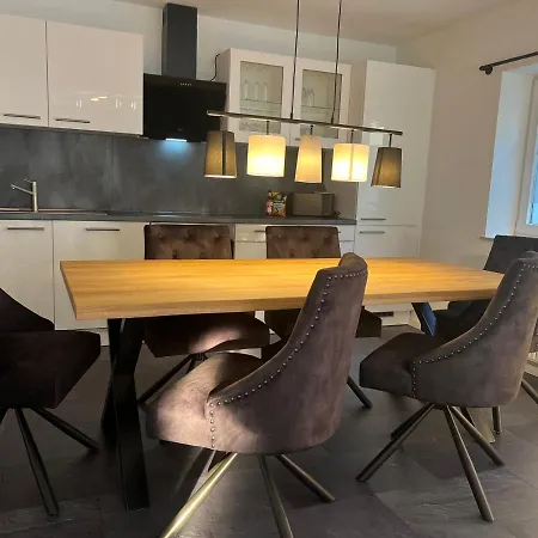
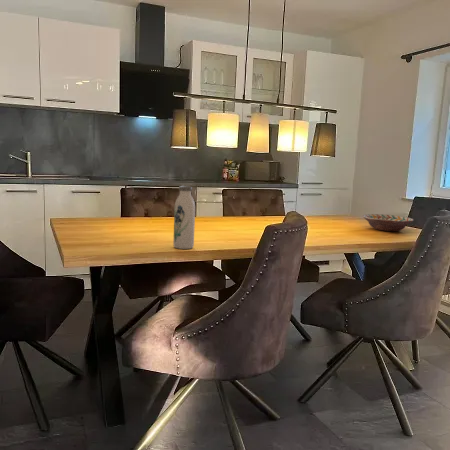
+ decorative bowl (387, 223)
+ water bottle (184, 216)
